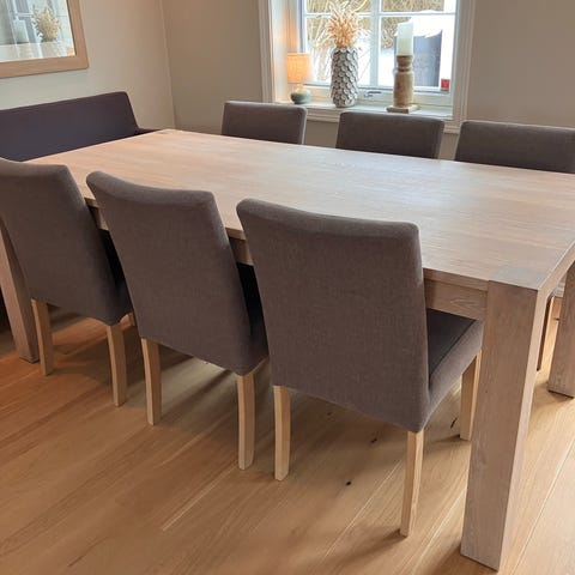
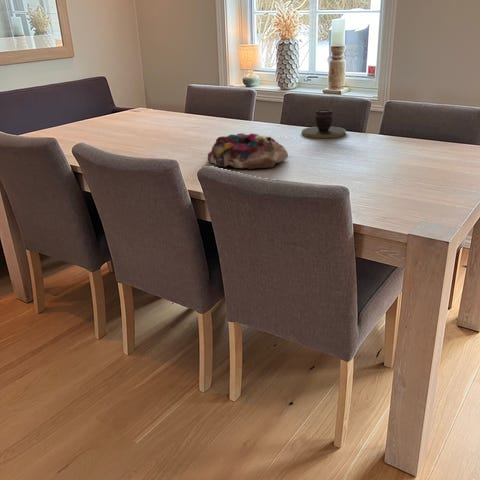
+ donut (248, 147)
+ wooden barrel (323, 122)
